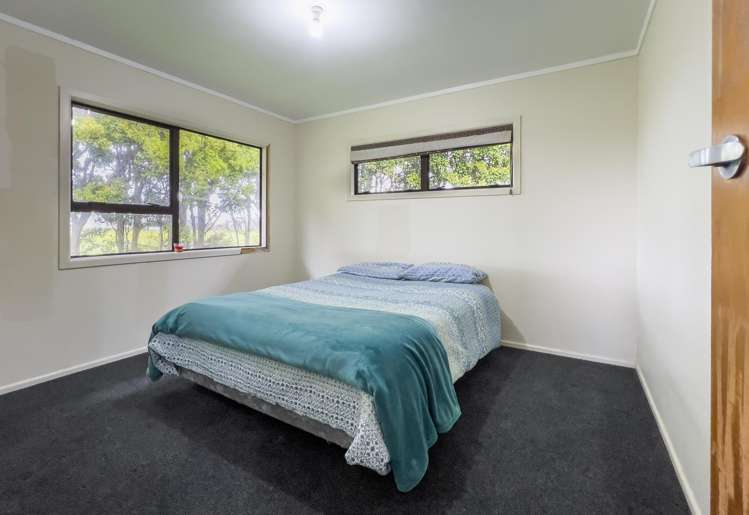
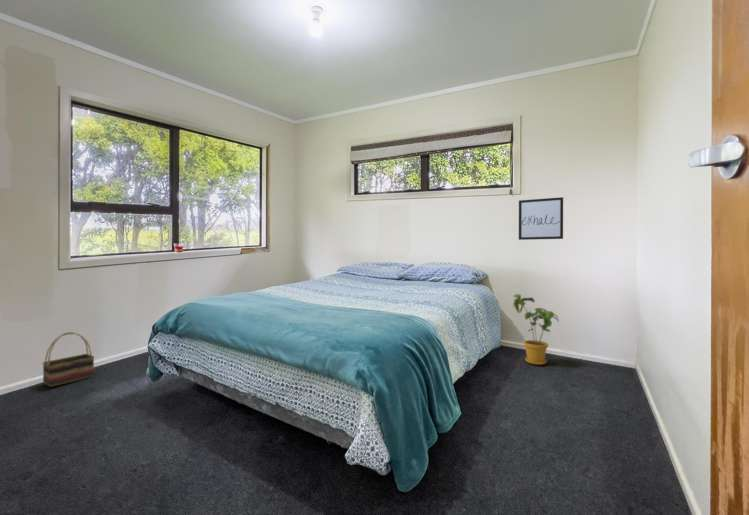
+ basket (69, 357)
+ house plant (534, 325)
+ wall art (540, 219)
